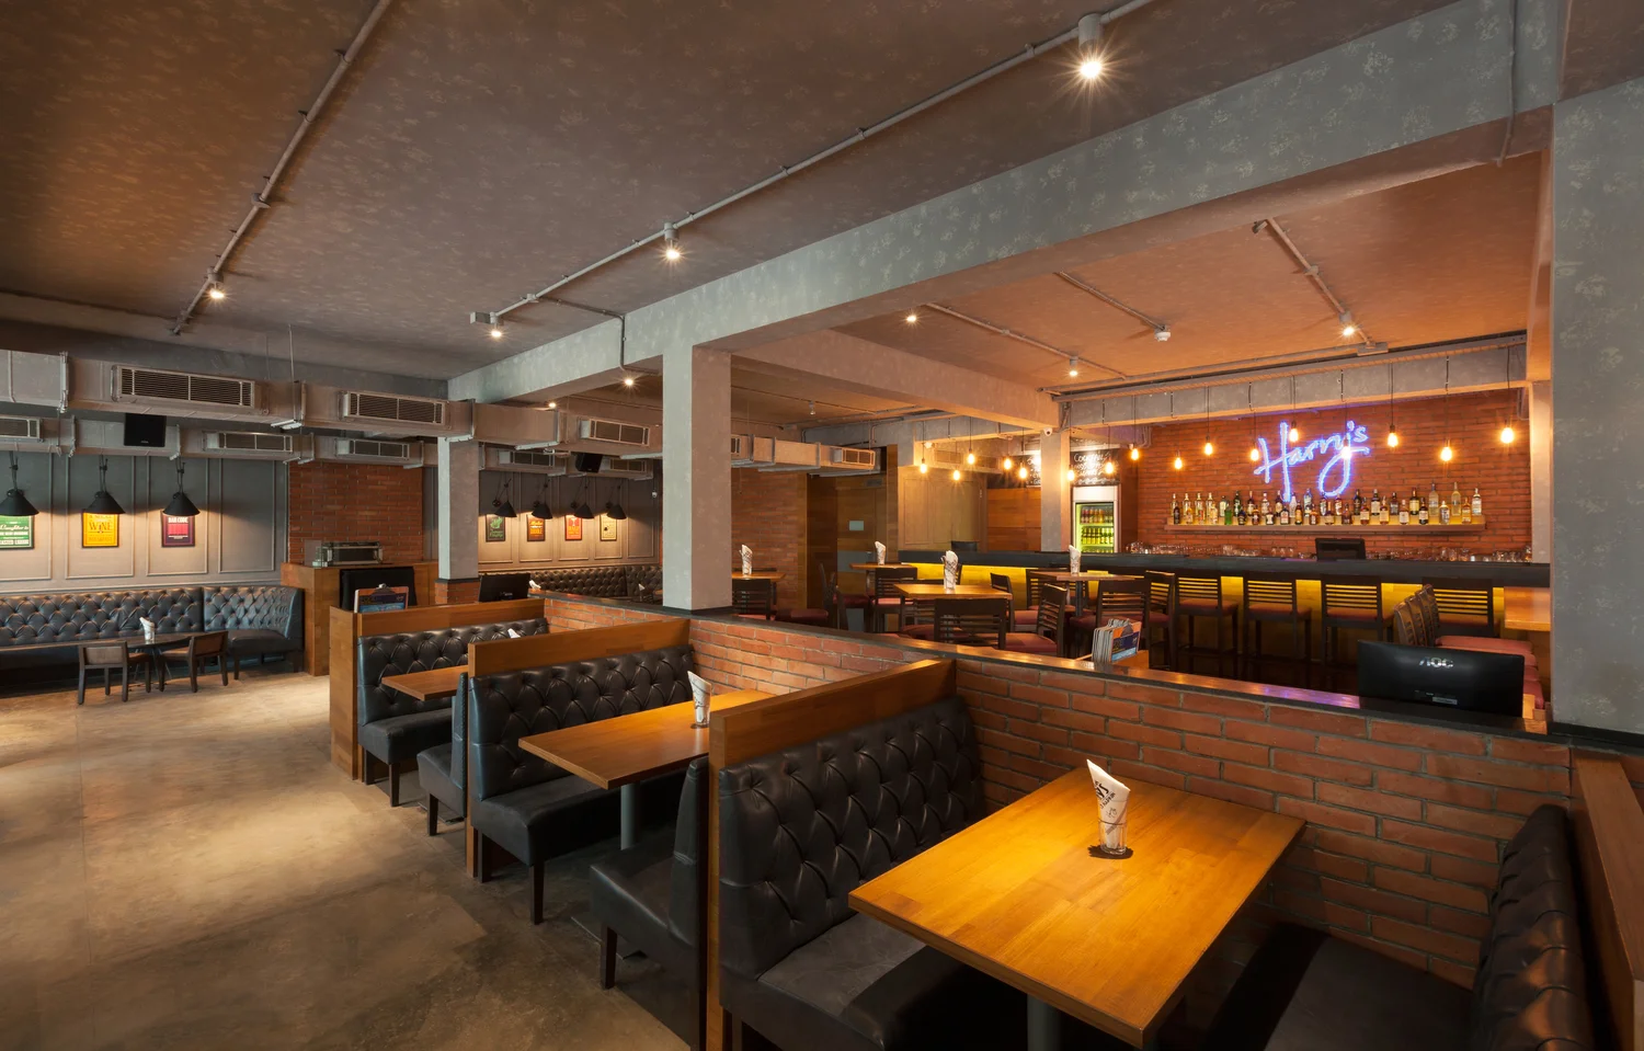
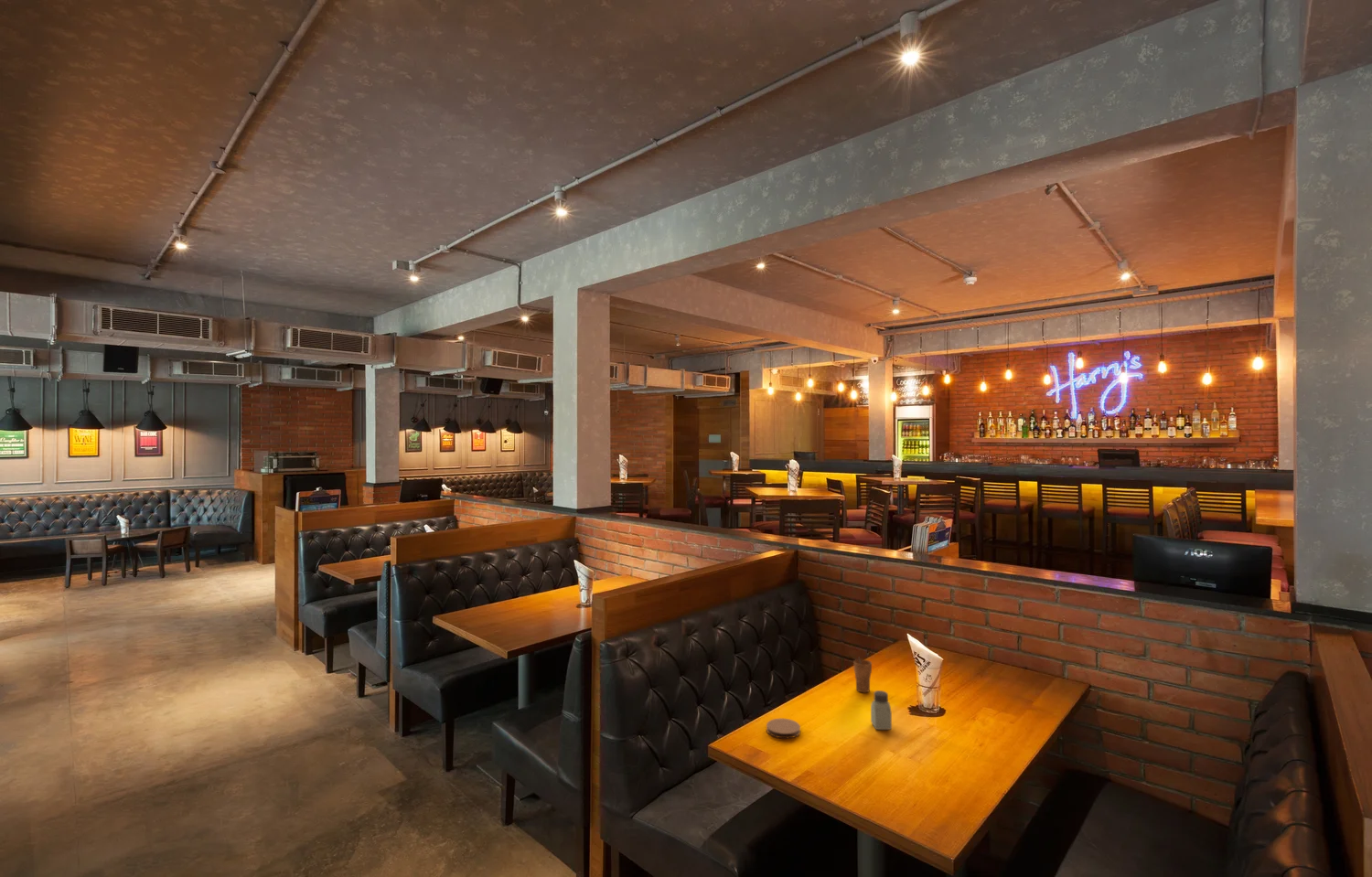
+ coaster (783, 728)
+ saltshaker (881, 710)
+ cup (863, 672)
